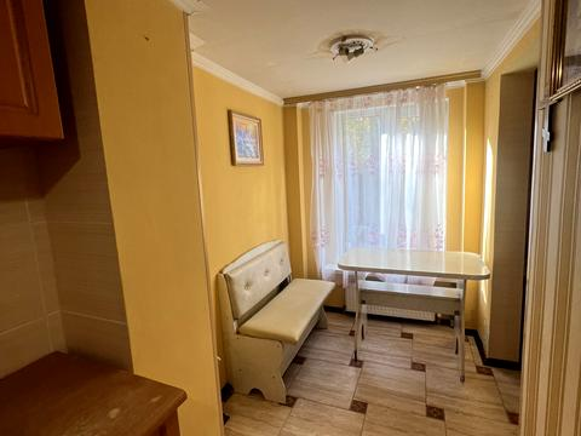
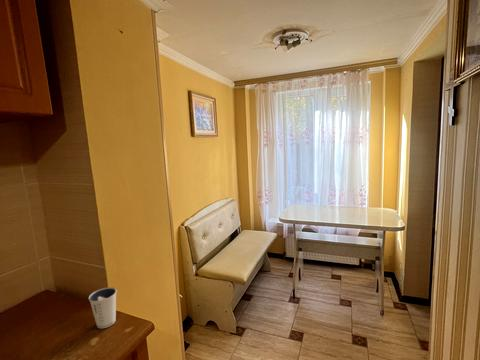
+ dixie cup (104, 308)
